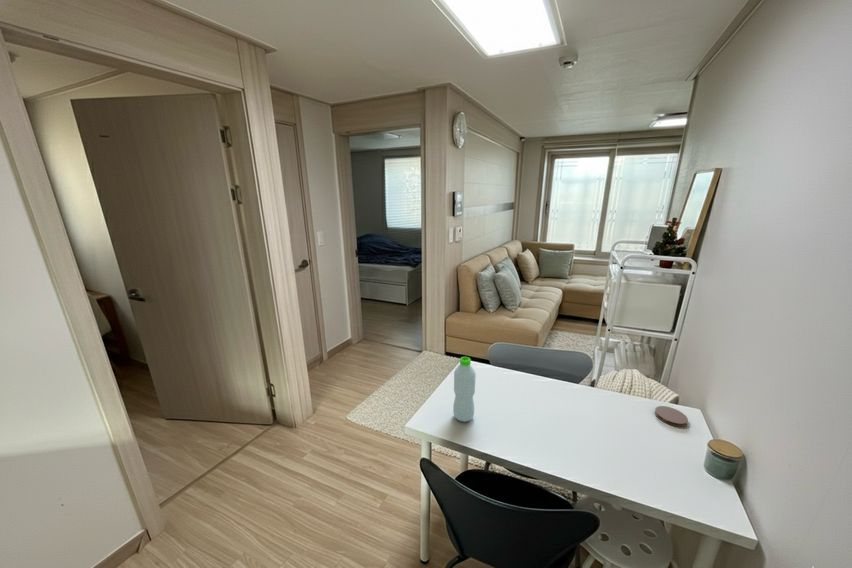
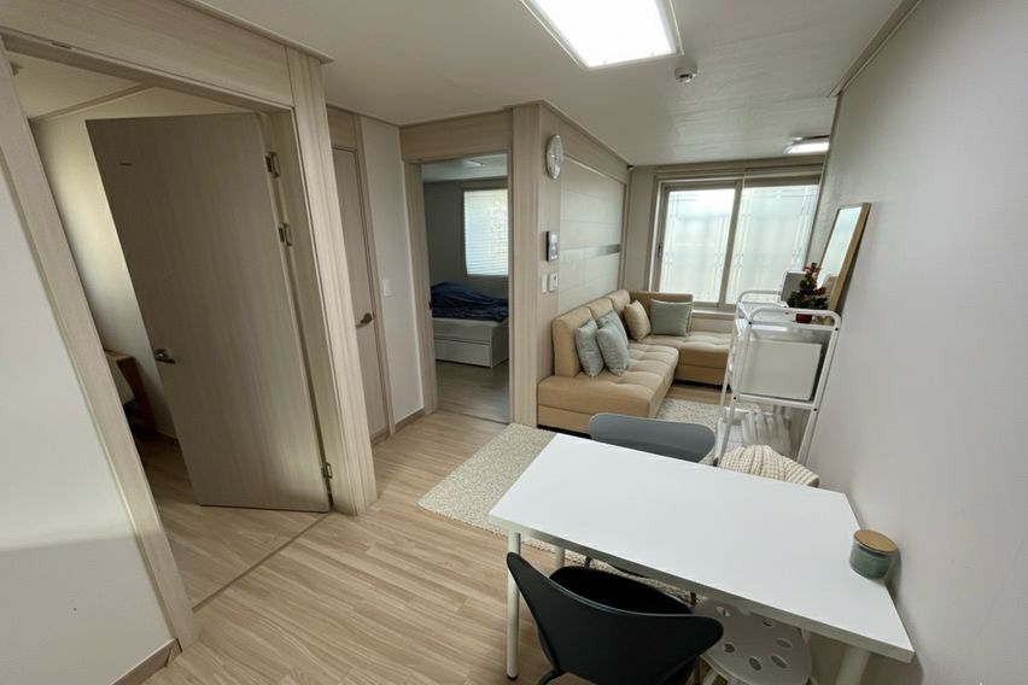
- coaster (670, 415)
- water bottle (464, 388)
